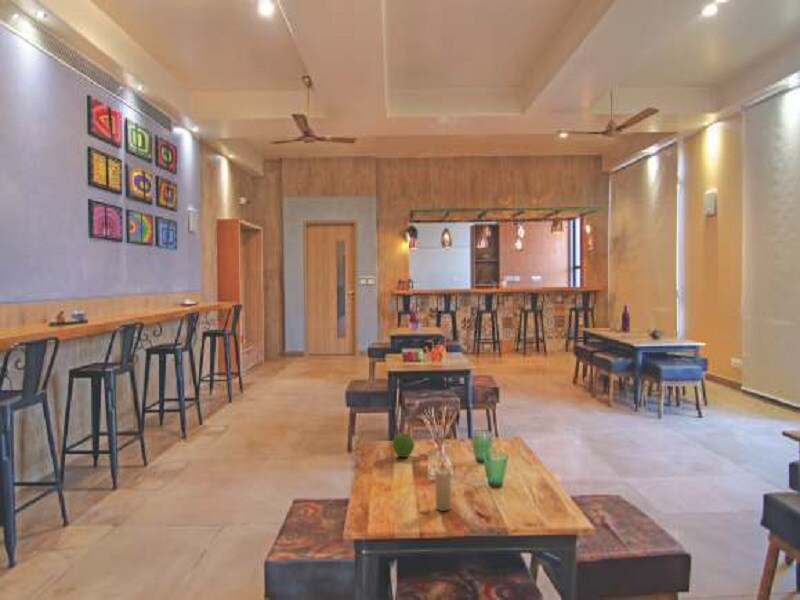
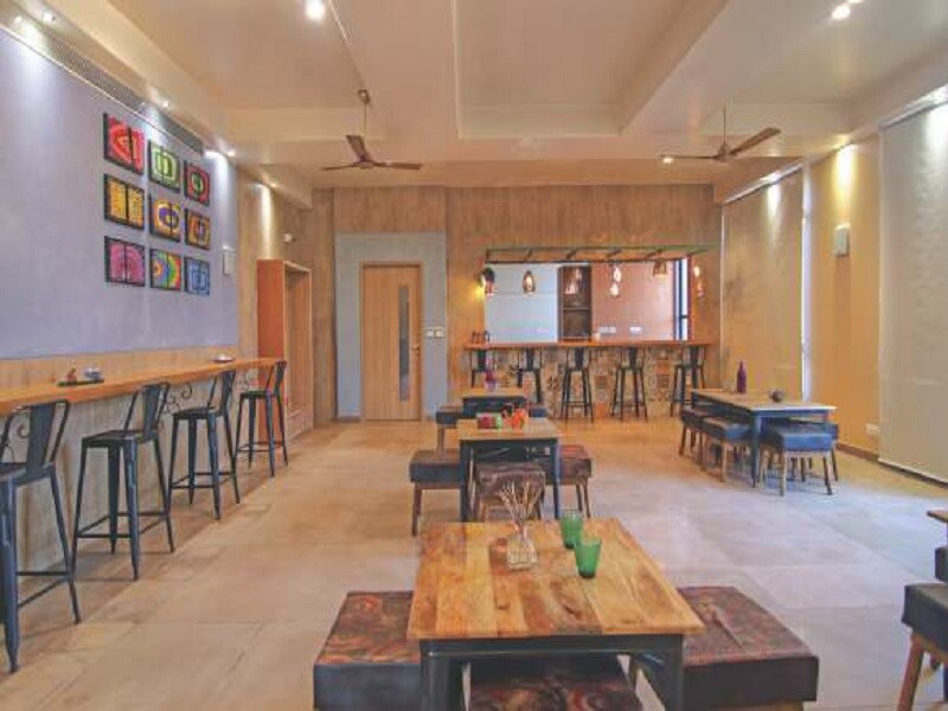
- candle (443, 484)
- fruit (403, 443)
